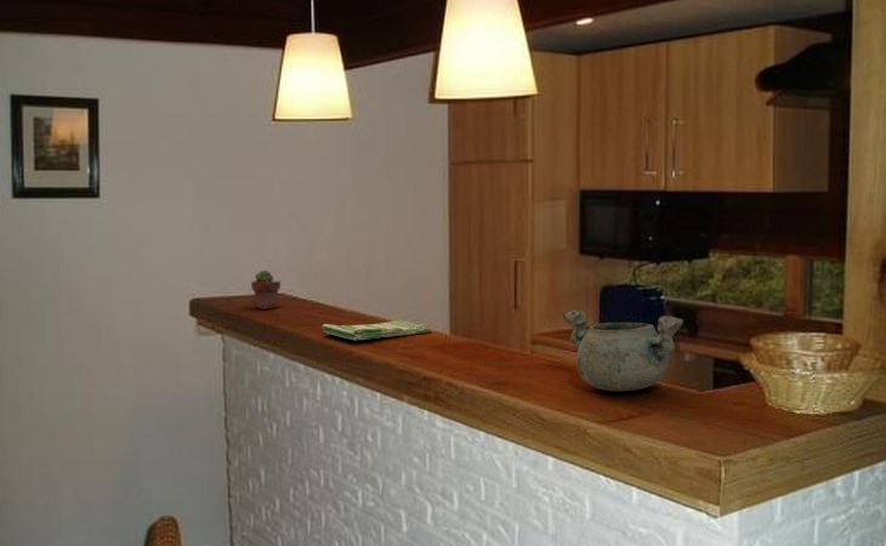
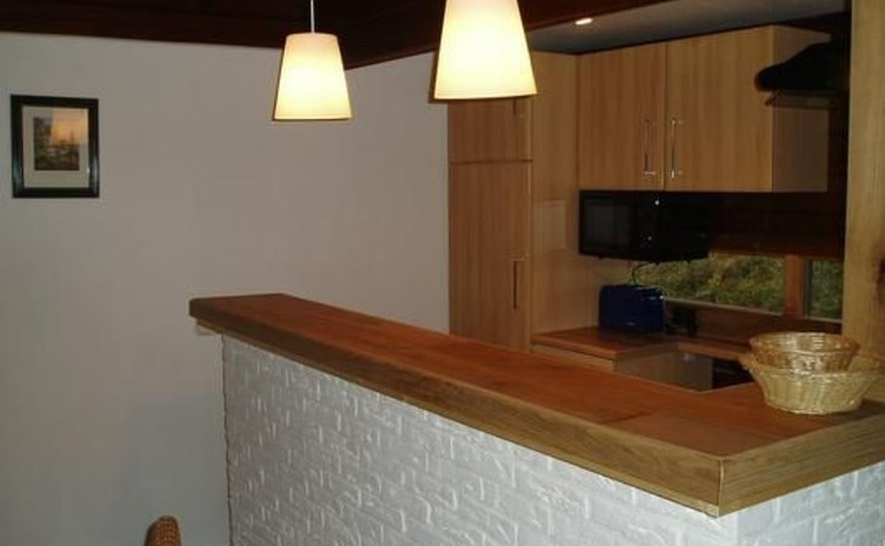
- potted succulent (266, 289)
- decorative bowl (621, 349)
- dish towel (375, 328)
